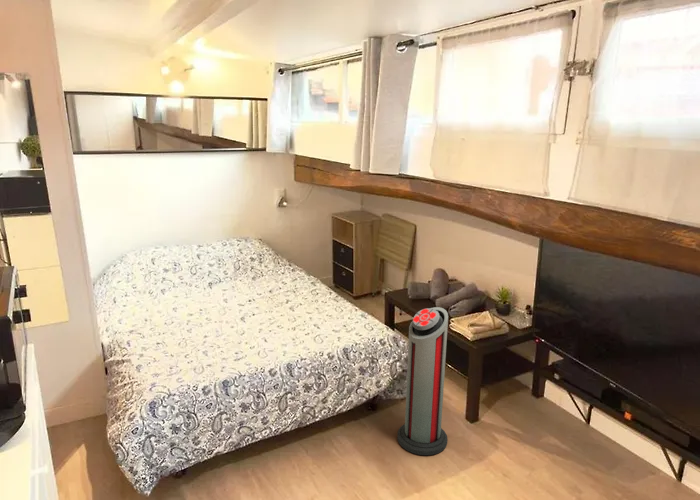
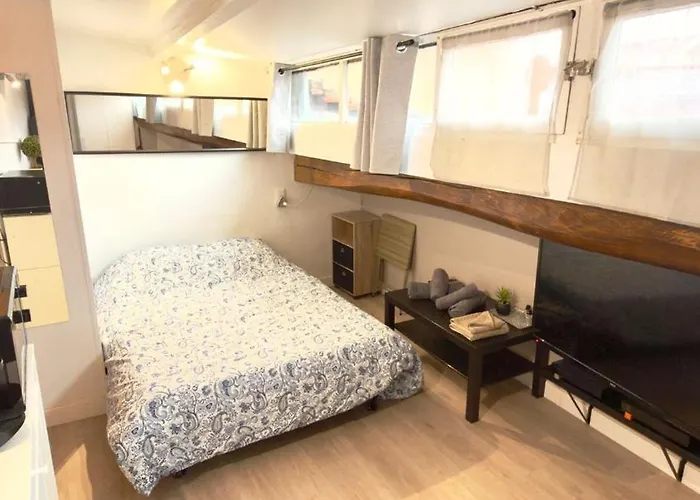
- air purifier (425, 376)
